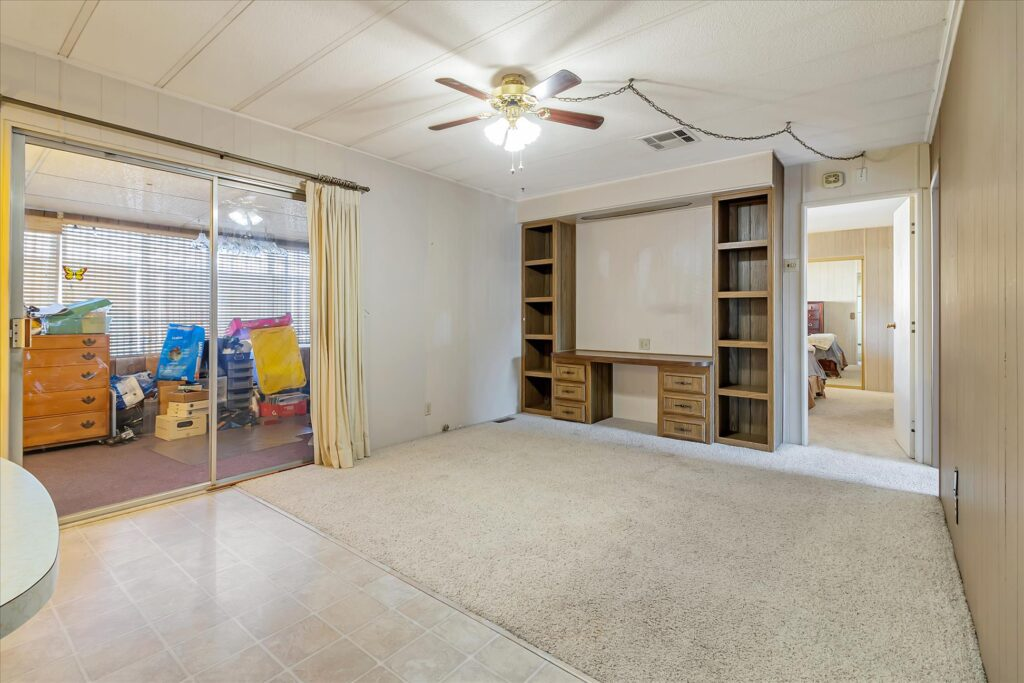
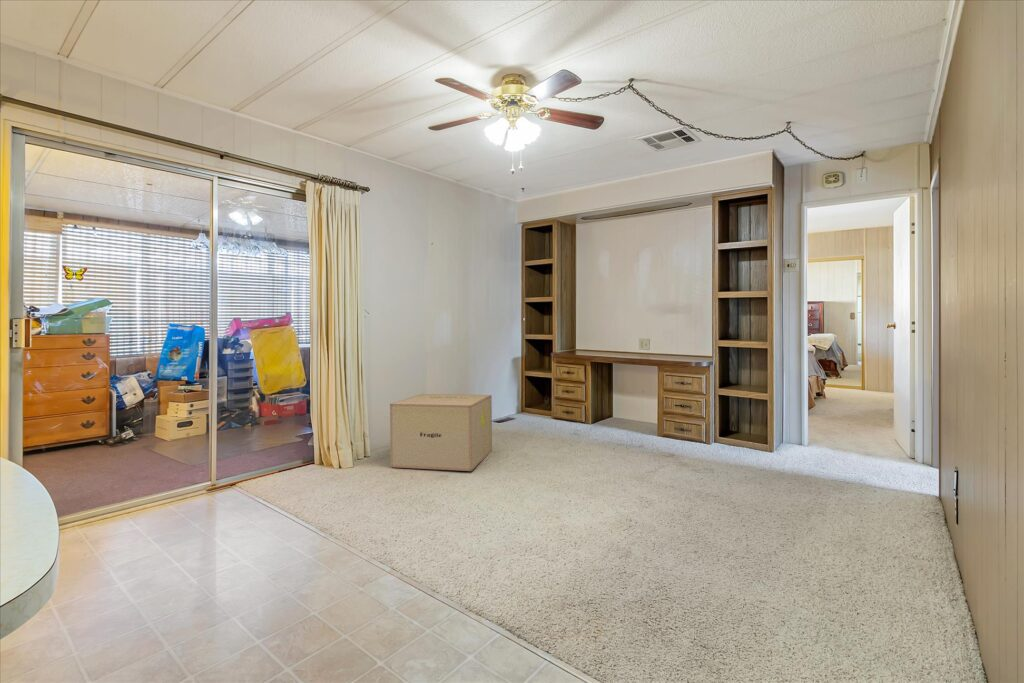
+ cardboard box (444, 428)
